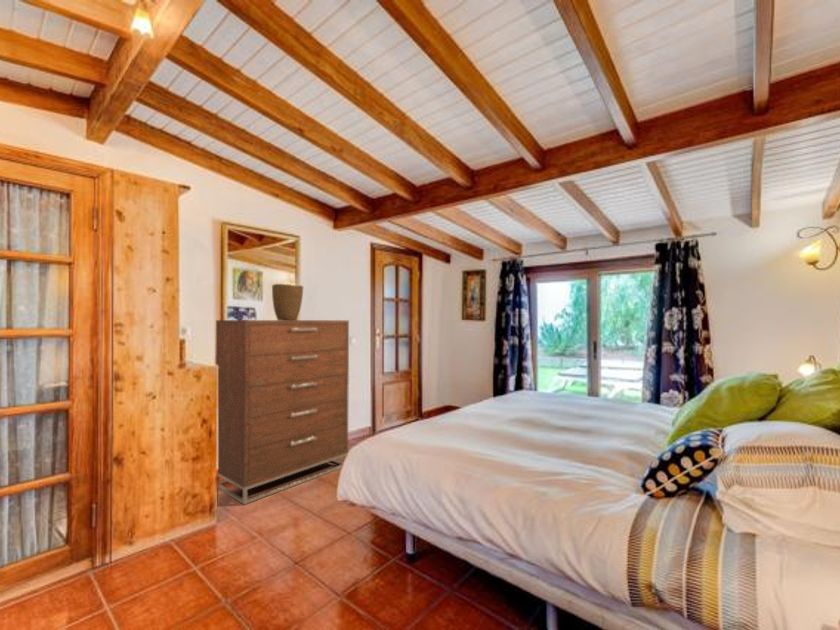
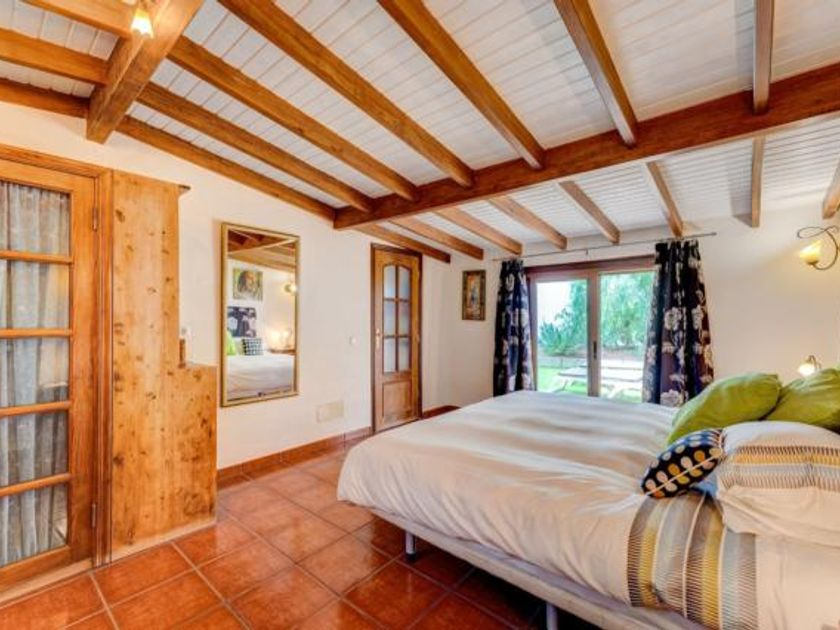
- dresser (286, 398)
- vase (287, 302)
